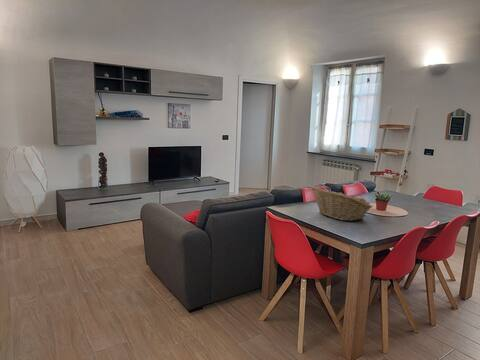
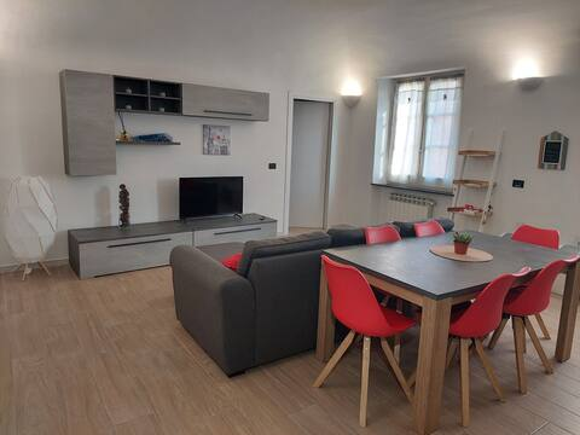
- fruit basket (339, 201)
